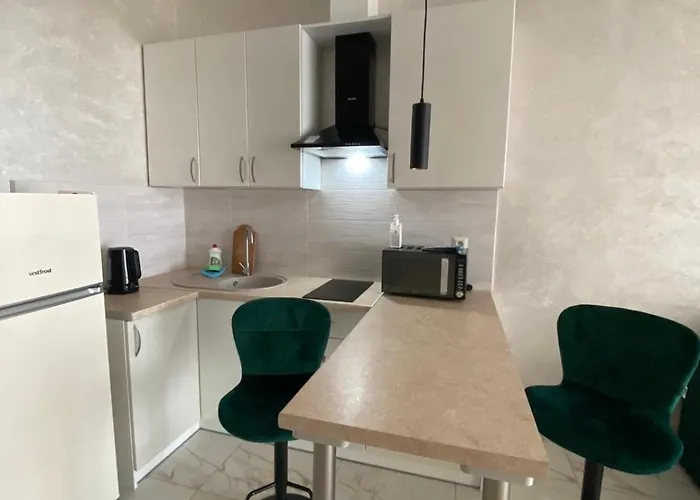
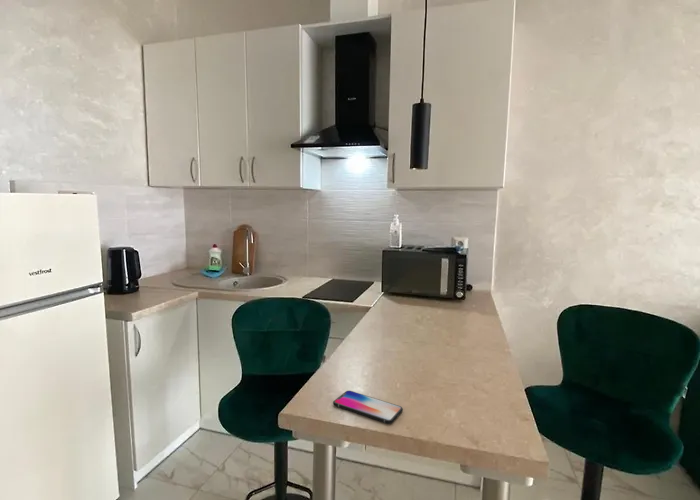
+ smartphone (367, 405)
